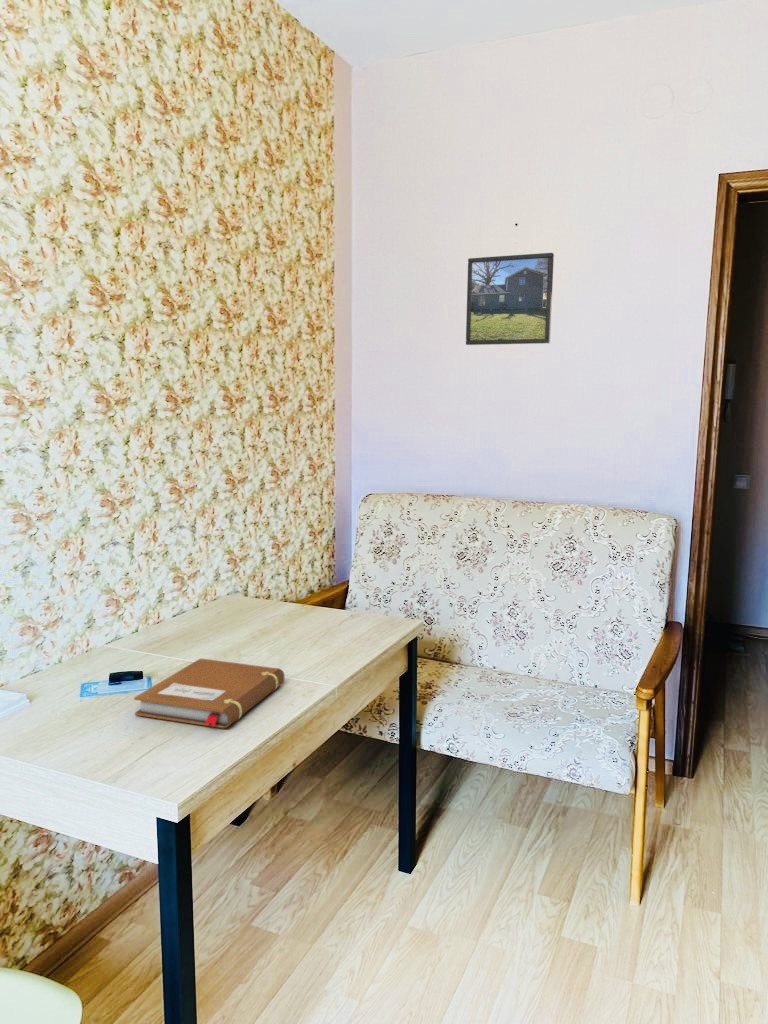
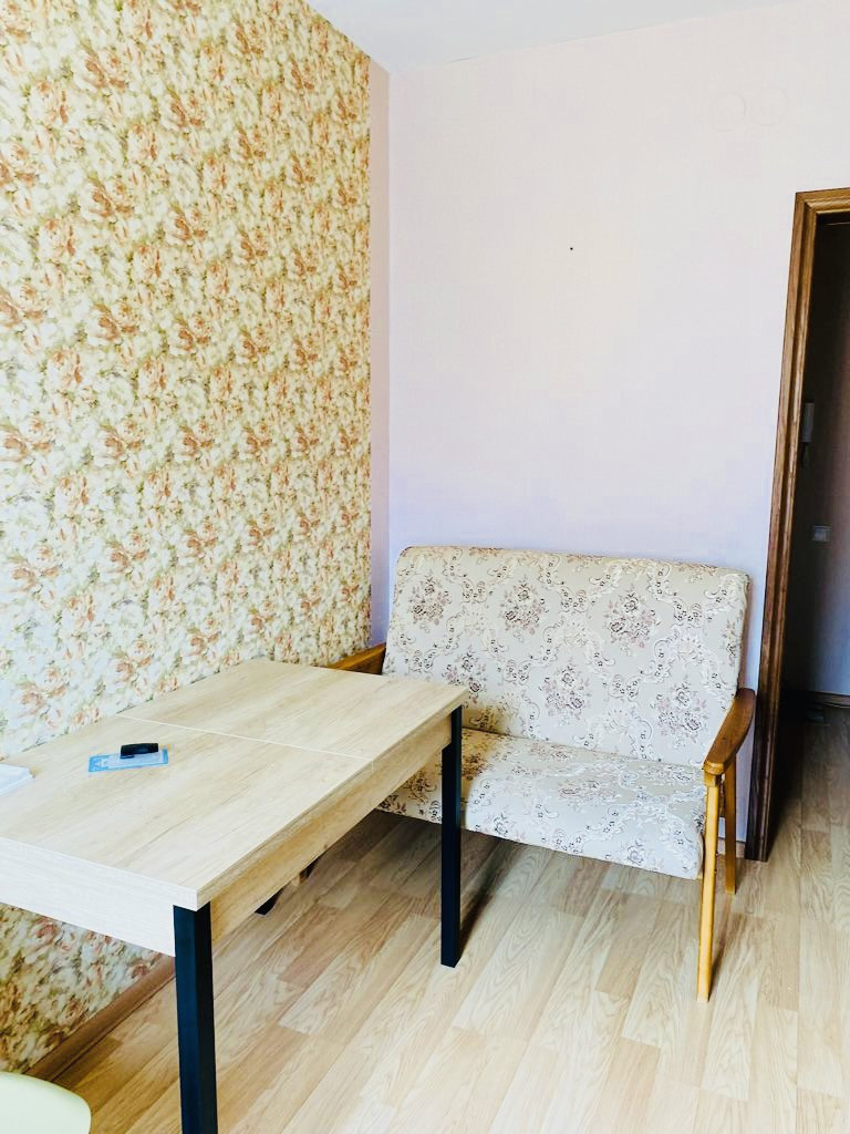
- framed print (508, 300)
- notebook (212, 691)
